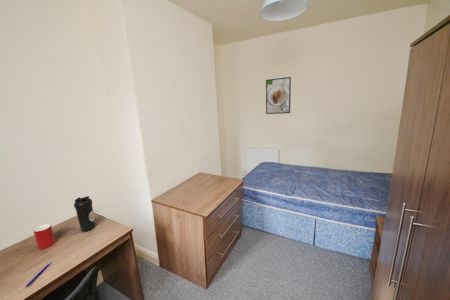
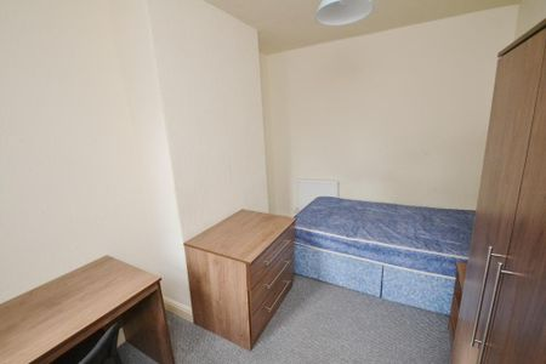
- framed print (277, 96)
- cup (46, 234)
- water bottle (85, 213)
- pen (39, 273)
